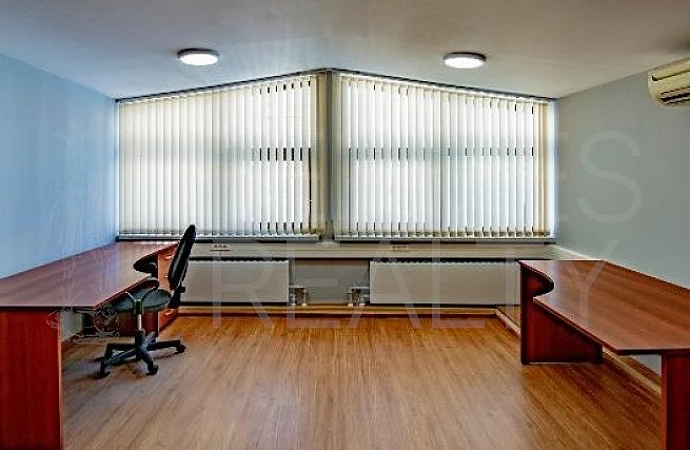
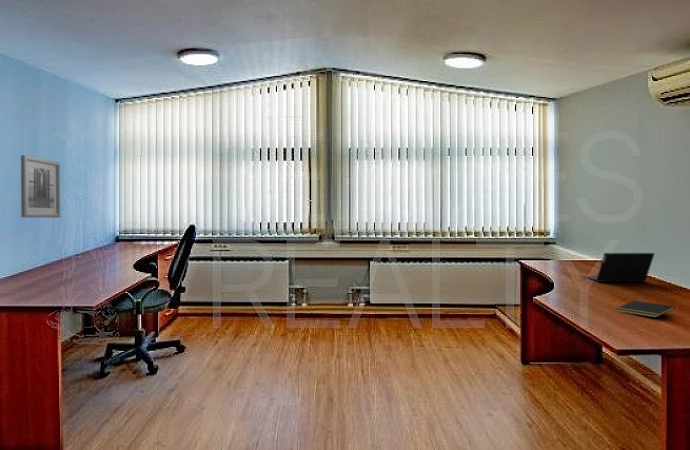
+ wall art (41, 188)
+ notepad (644, 308)
+ laptop computer (616, 266)
